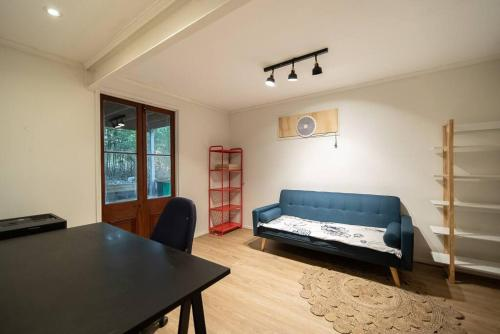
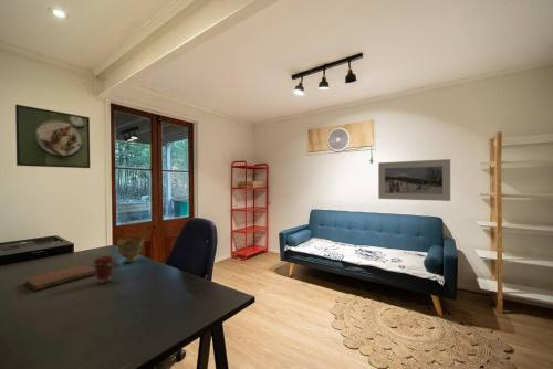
+ decorative bowl (131, 251)
+ coffee cup (104, 270)
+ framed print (411, 180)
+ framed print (55, 139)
+ notebook (62, 275)
